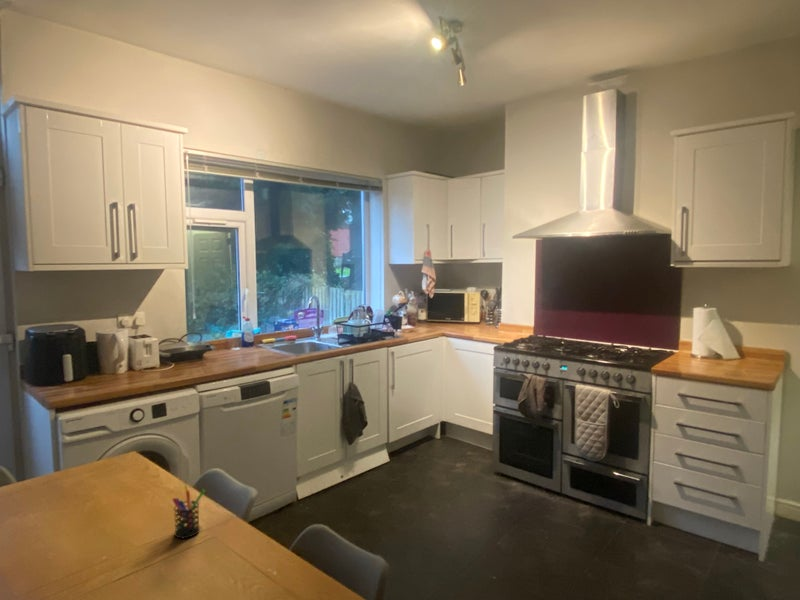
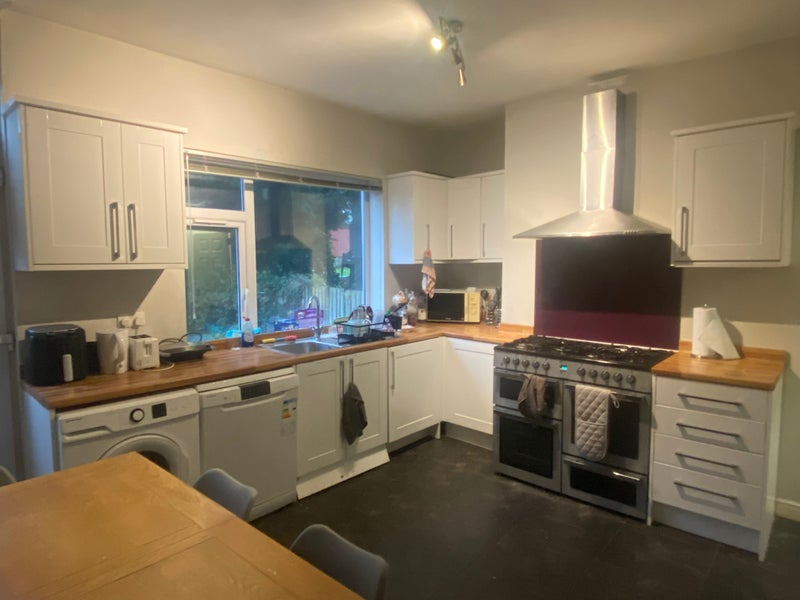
- pen holder (189, 509)
